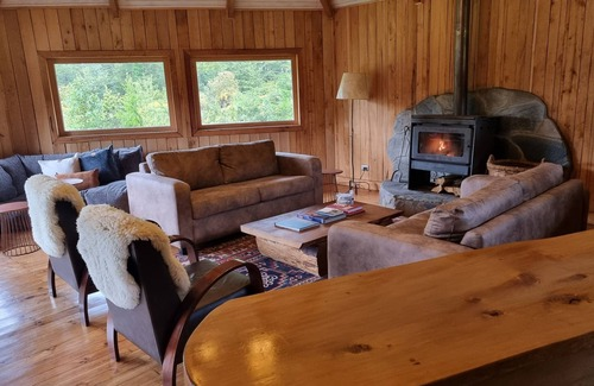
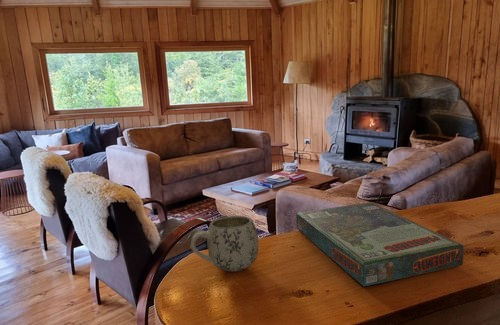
+ board game (368, 235)
+ mug (224, 245)
